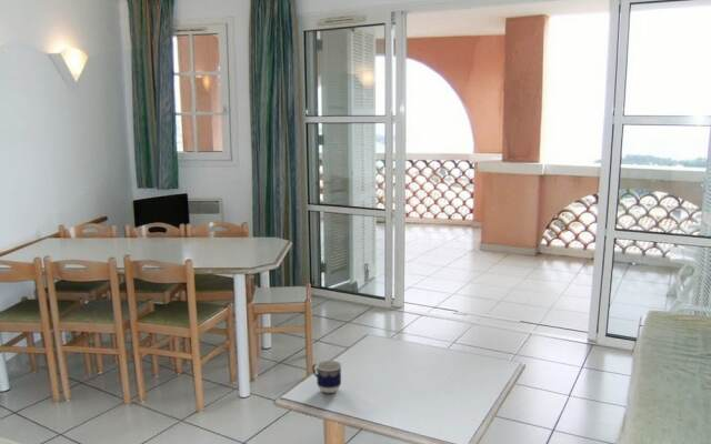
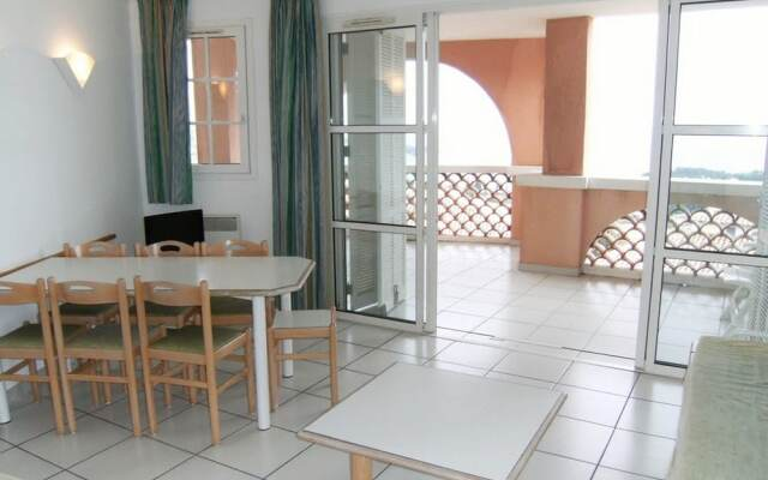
- cup (326, 376)
